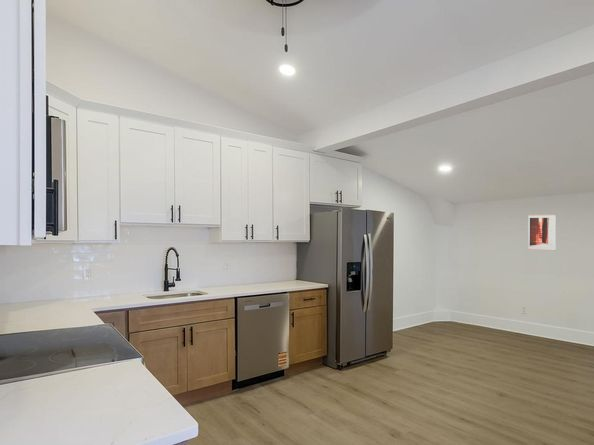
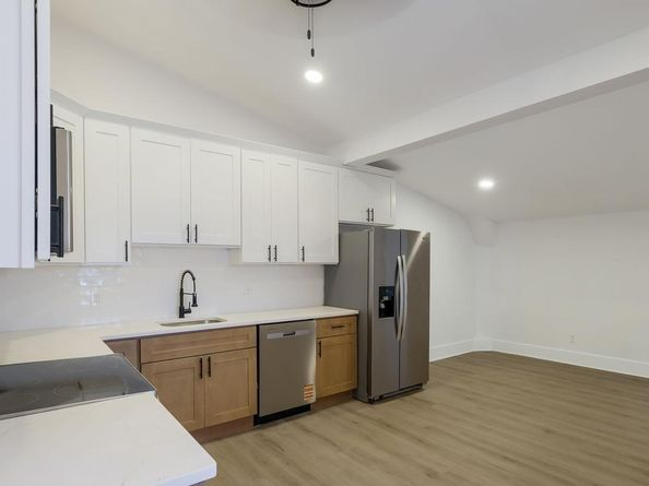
- wall art (541, 232)
